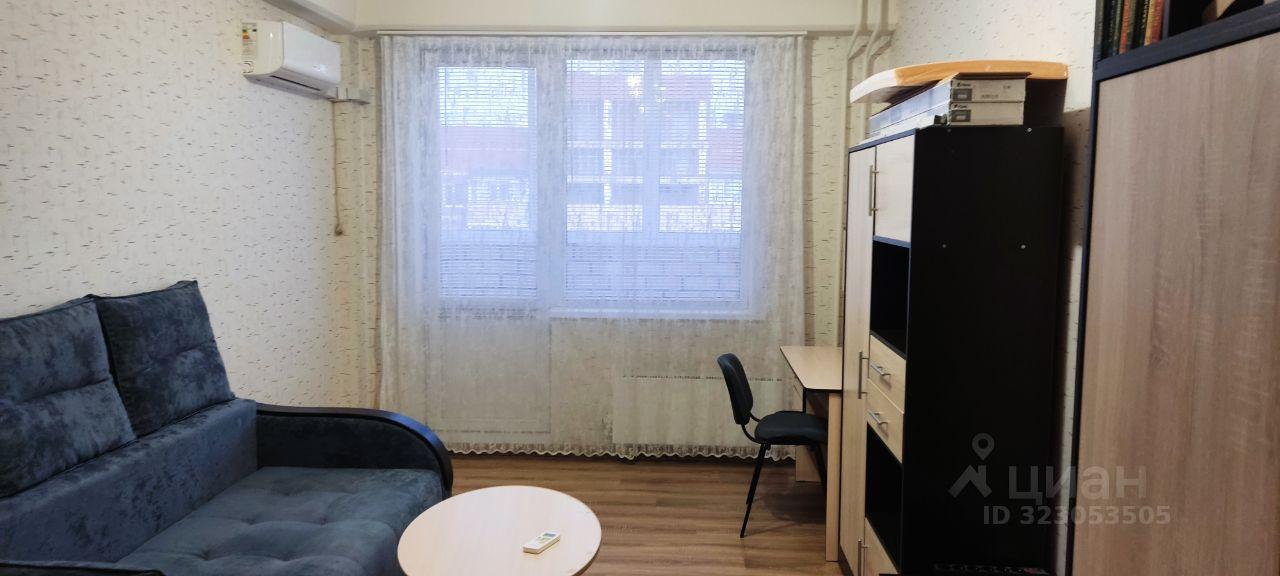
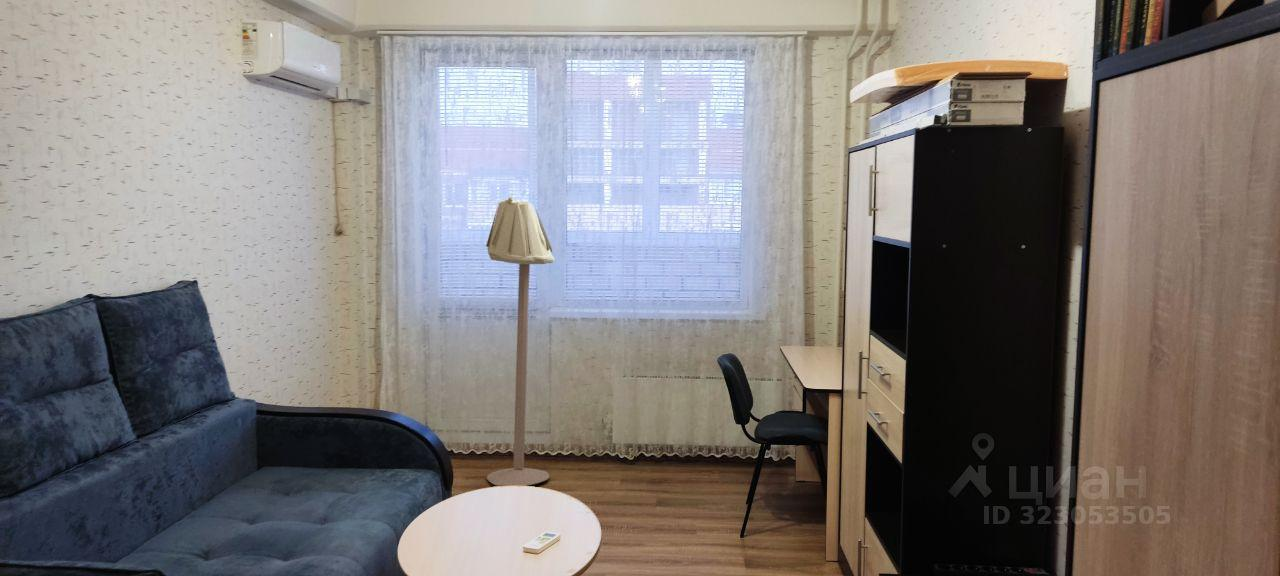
+ floor lamp (520, 337)
